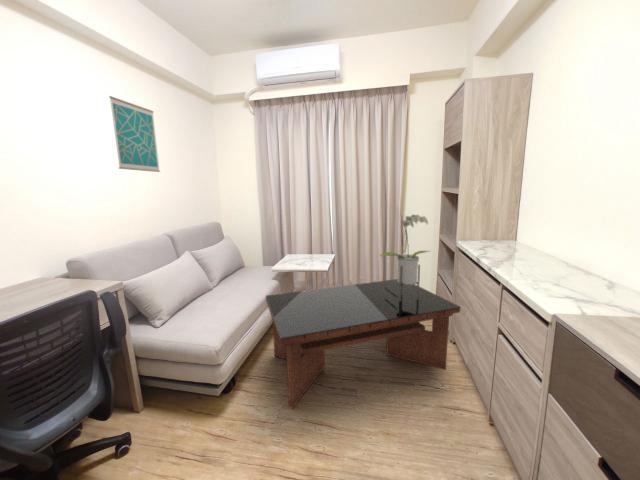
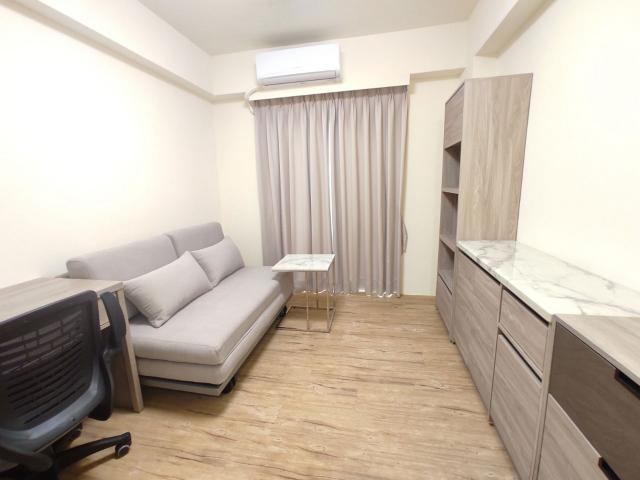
- wall art (137, 138)
- coffee table (356, 331)
- potted plant (402, 257)
